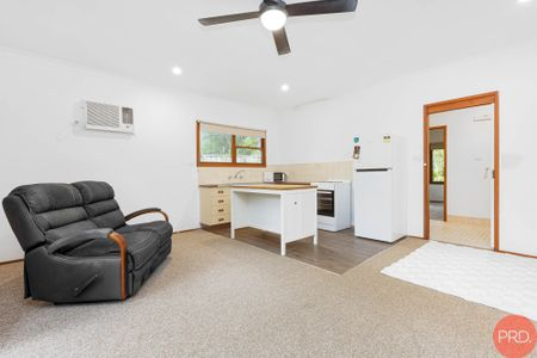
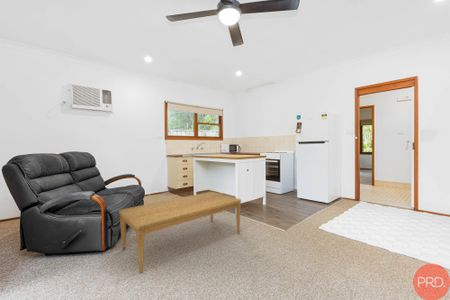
+ coffee table (184, 222)
